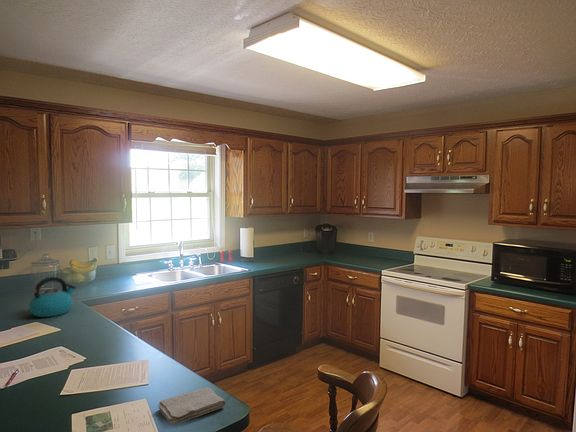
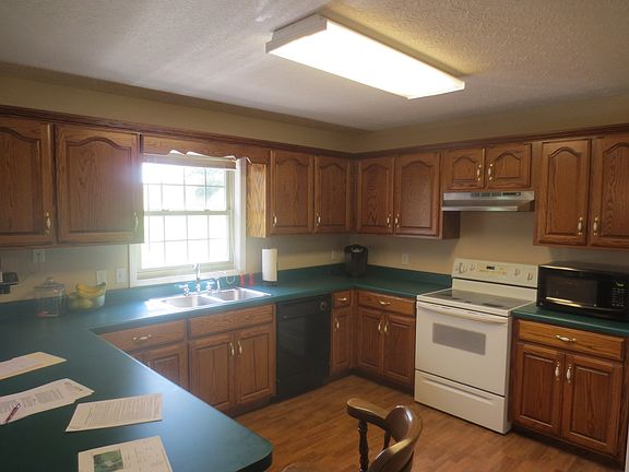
- kettle (54, 294)
- washcloth (191, 403)
